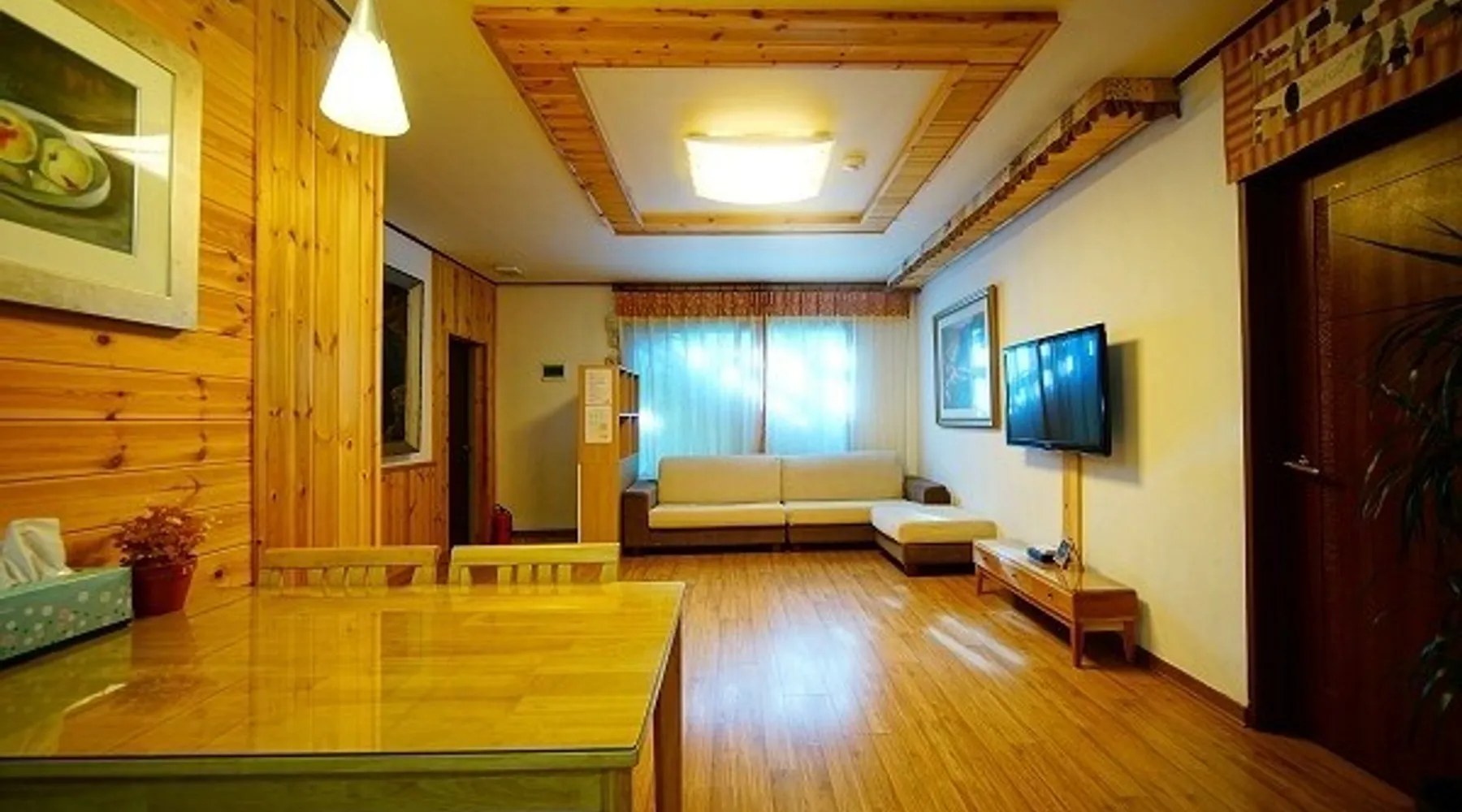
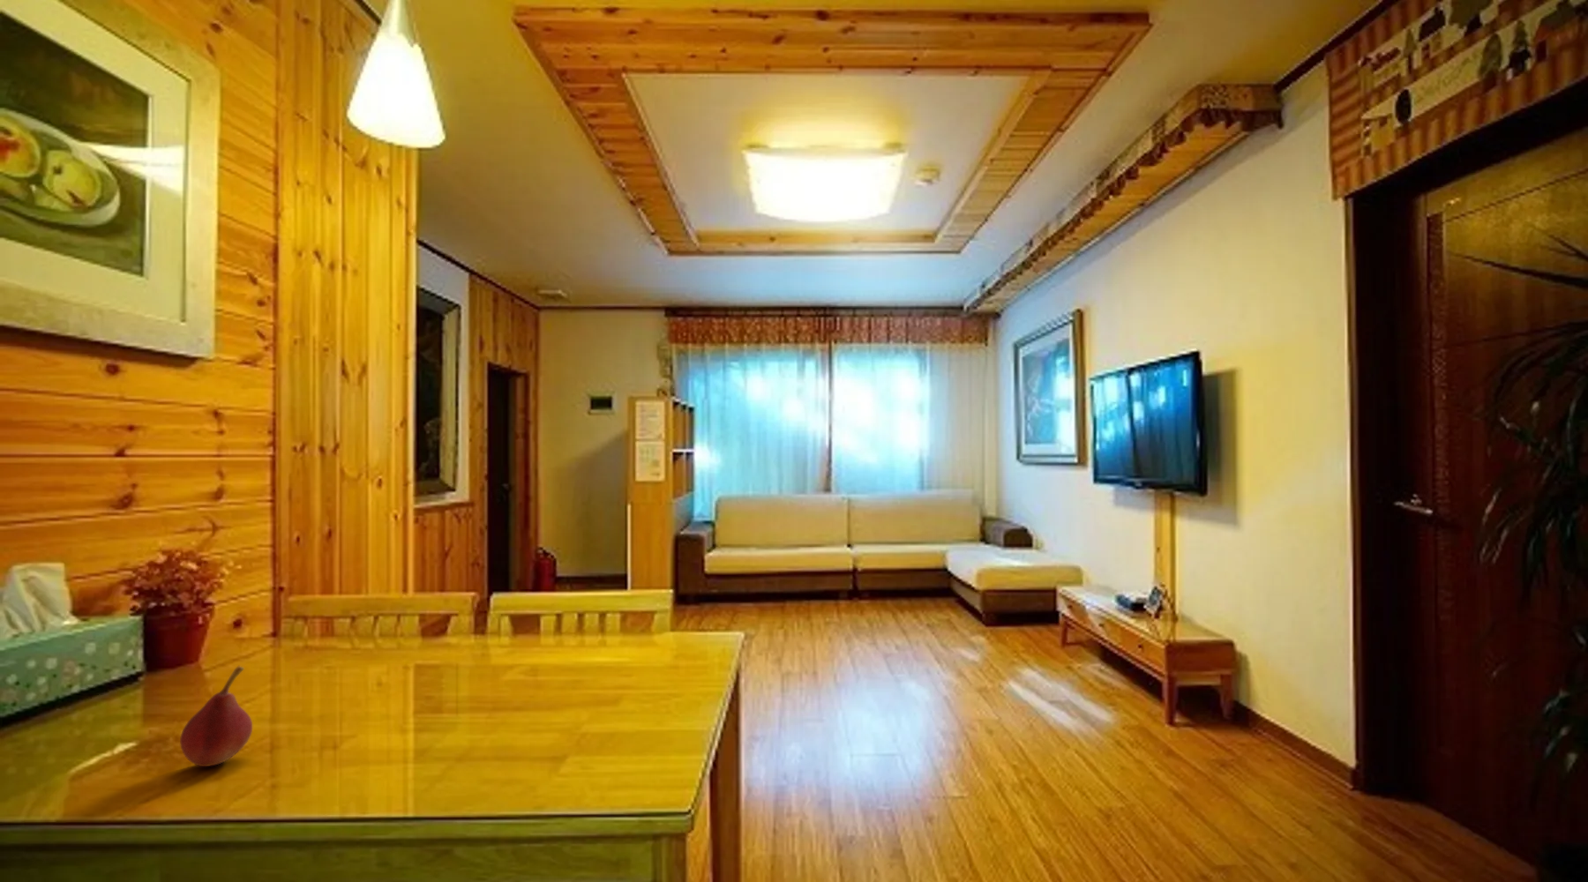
+ fruit (217, 715)
